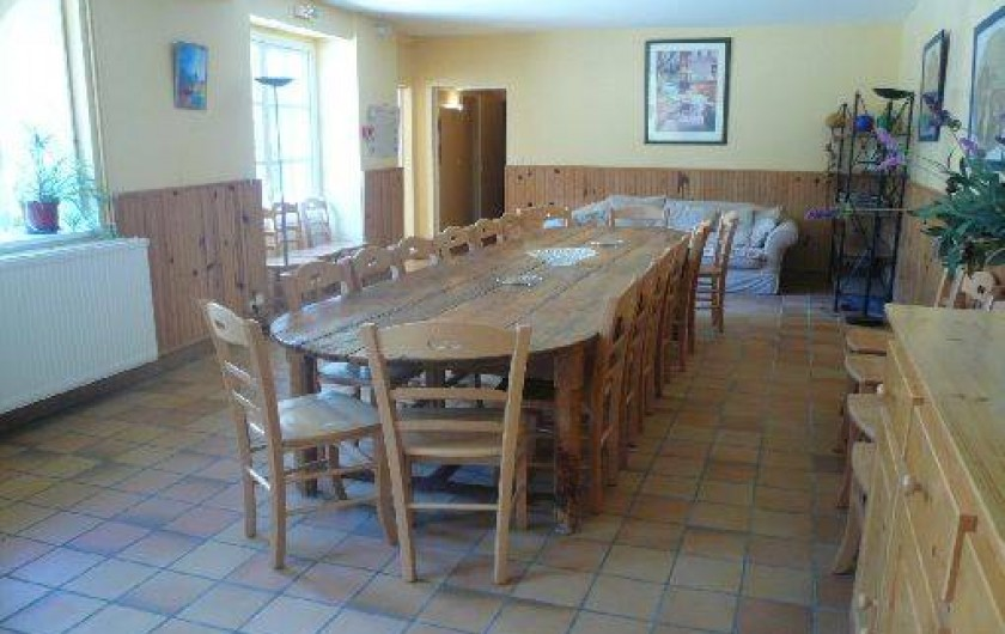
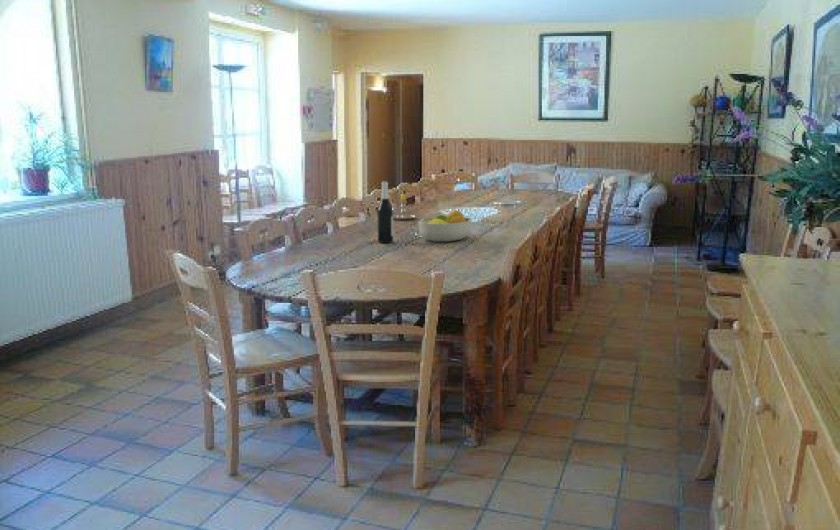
+ candlestick (401, 206)
+ fruit bowl (445, 225)
+ wine bottle (385, 211)
